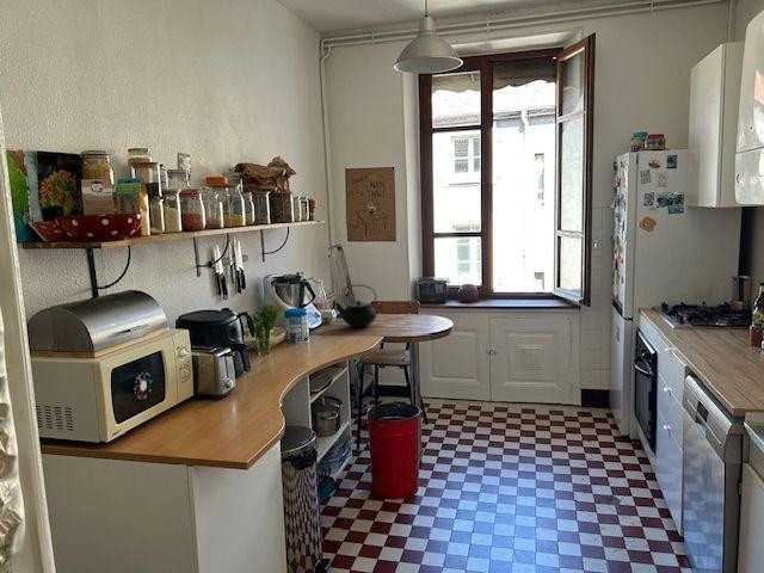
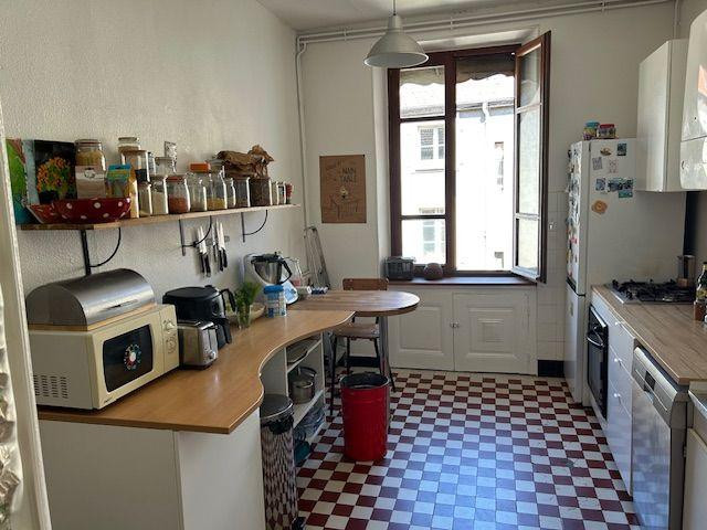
- teapot (355, 306)
